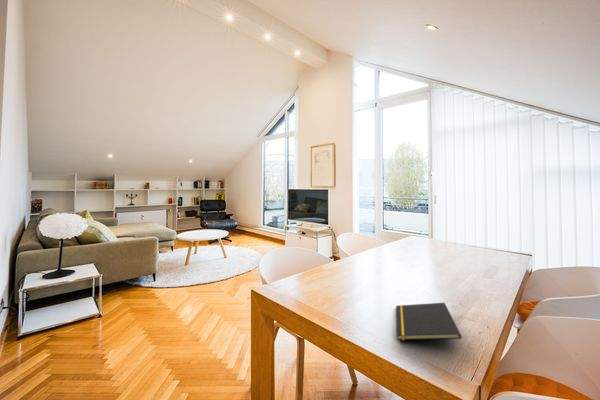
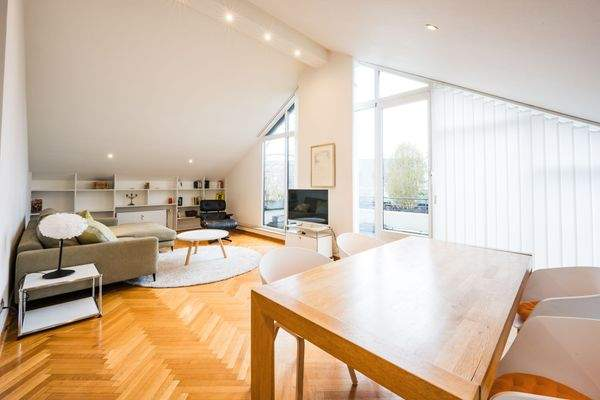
- notepad (423, 319)
